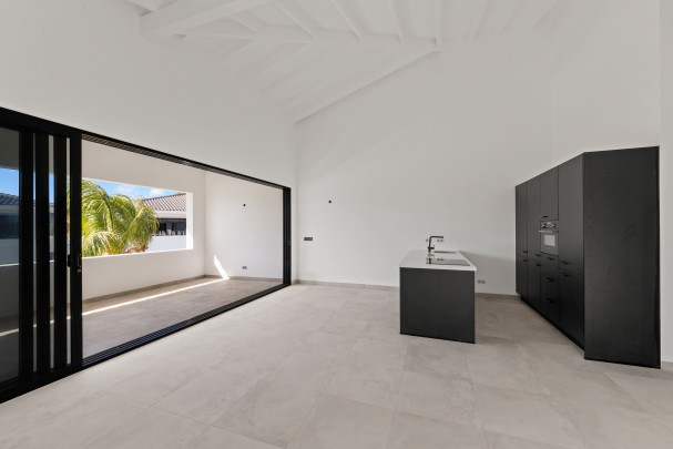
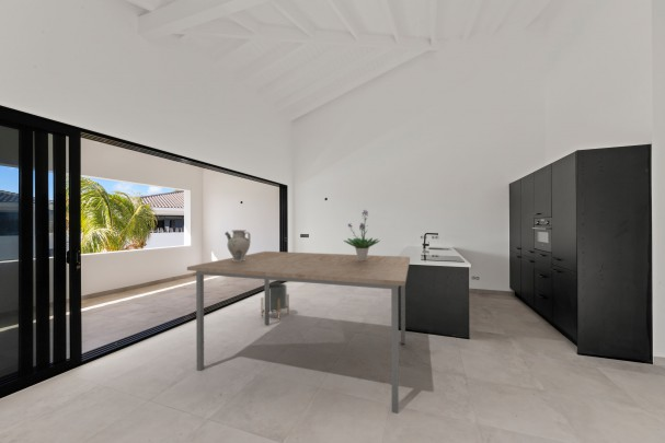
+ potted plant (362, 234)
+ dining table (311, 282)
+ planter (275, 301)
+ ceramic jug (237, 245)
